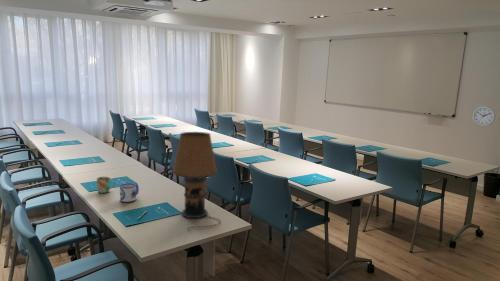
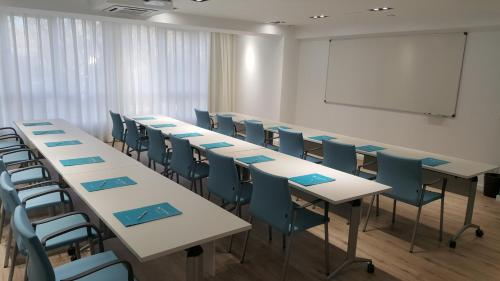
- table lamp (195, 177)
- mug (106, 184)
- mug (130, 191)
- wall clock (483, 116)
